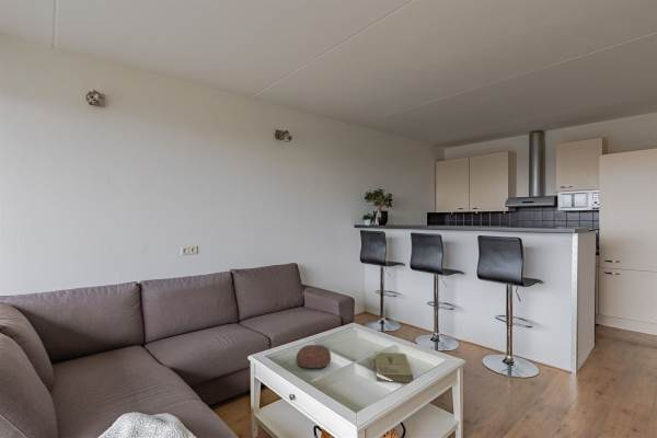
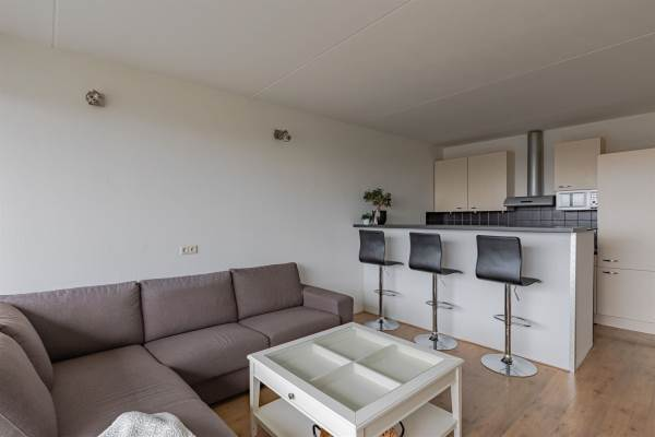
- decorative bowl (313, 355)
- book (392, 366)
